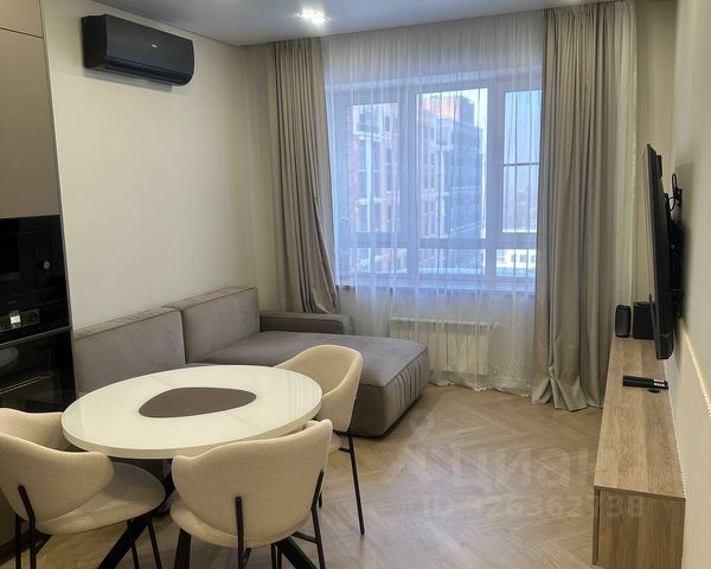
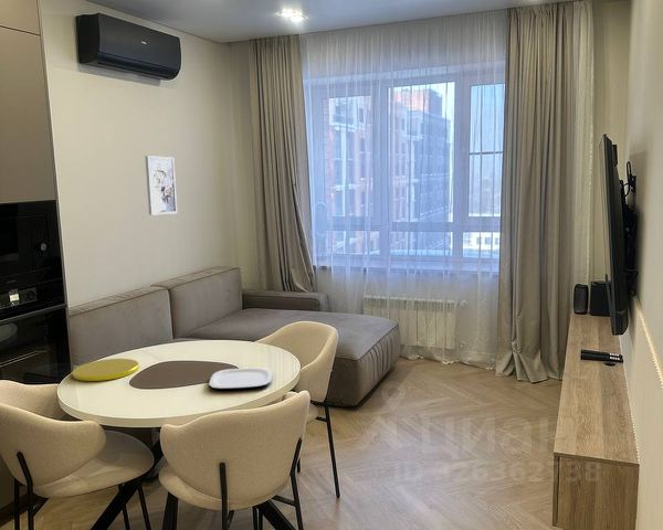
+ wall art (161, 186)
+ plate (106, 369)
+ plate (241, 379)
